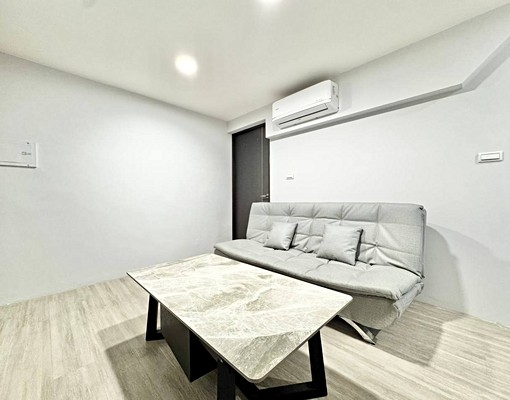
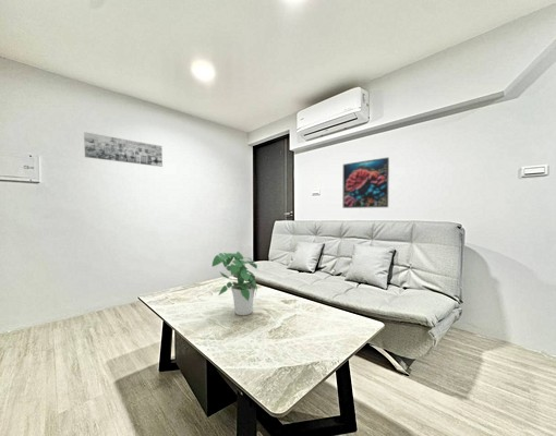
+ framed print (364, 184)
+ wall art (126, 150)
+ potted plant (238, 281)
